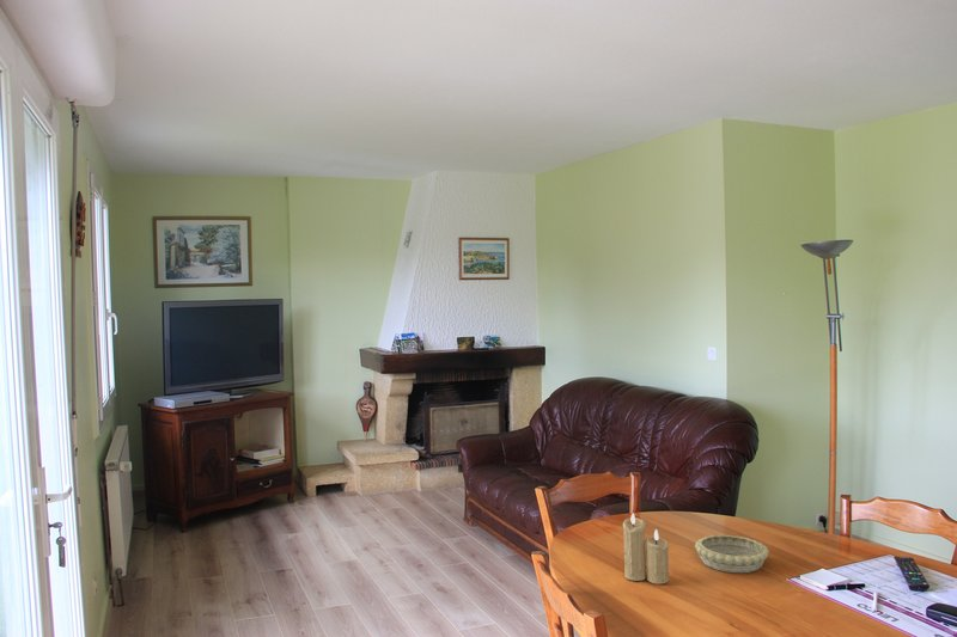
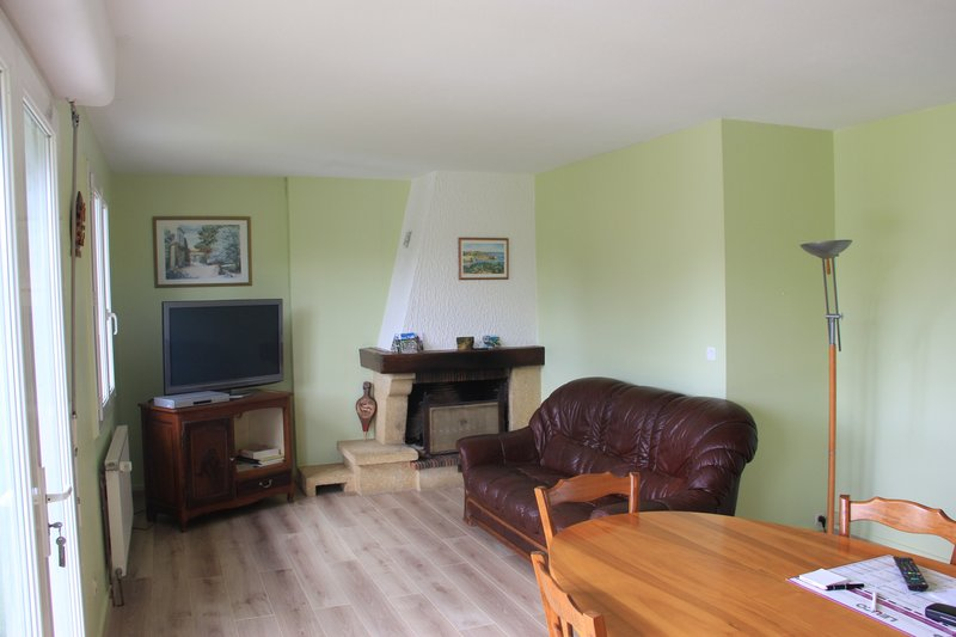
- decorative bowl (731, 553)
- candle (646, 546)
